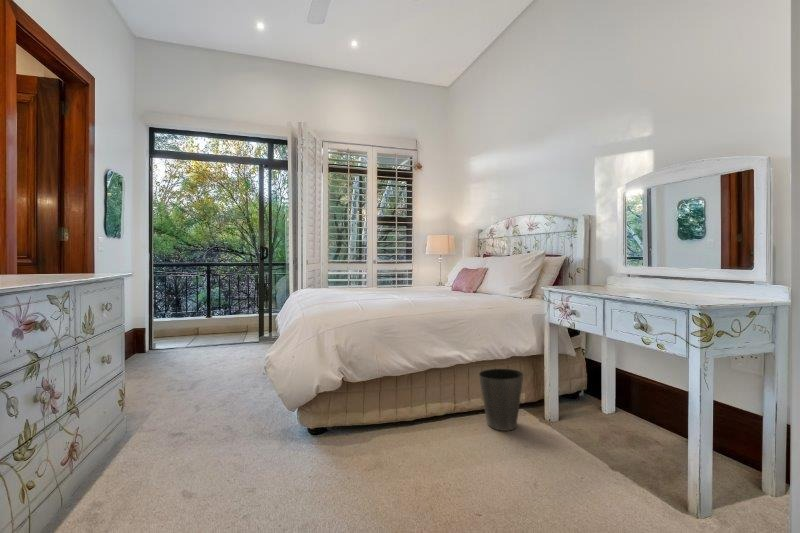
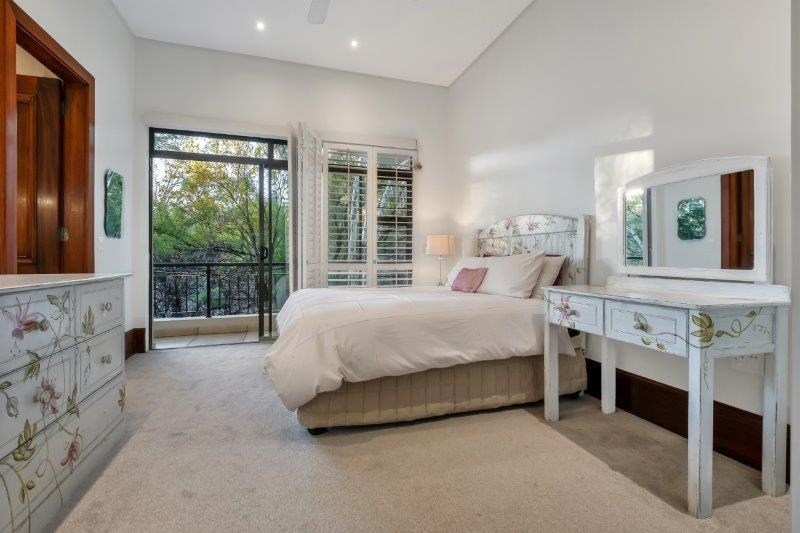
- waste basket (501, 399)
